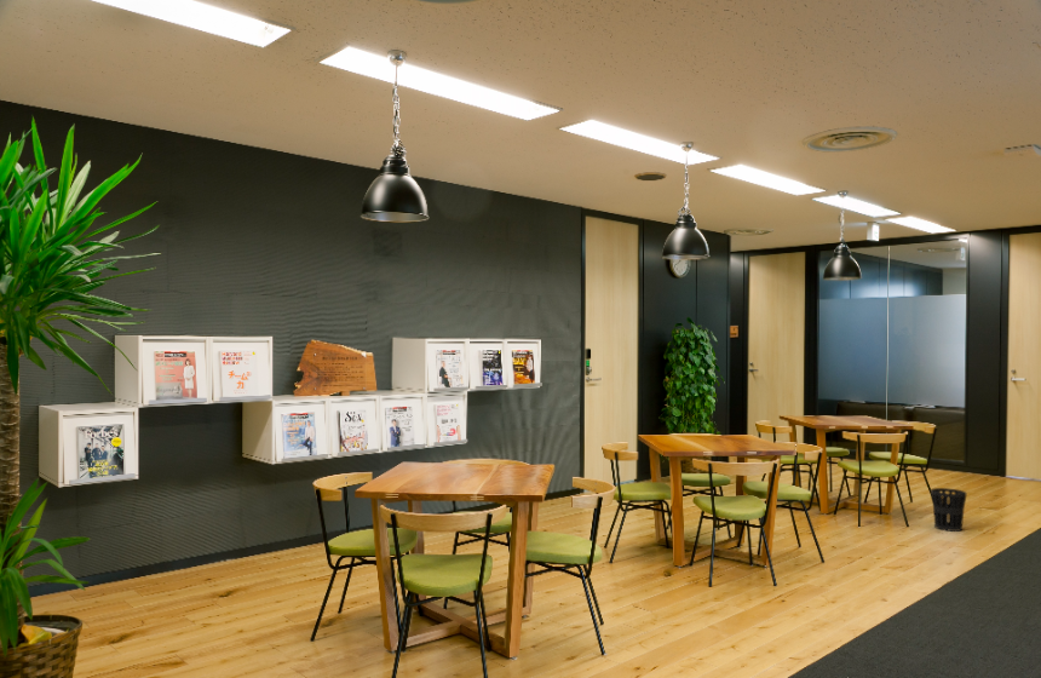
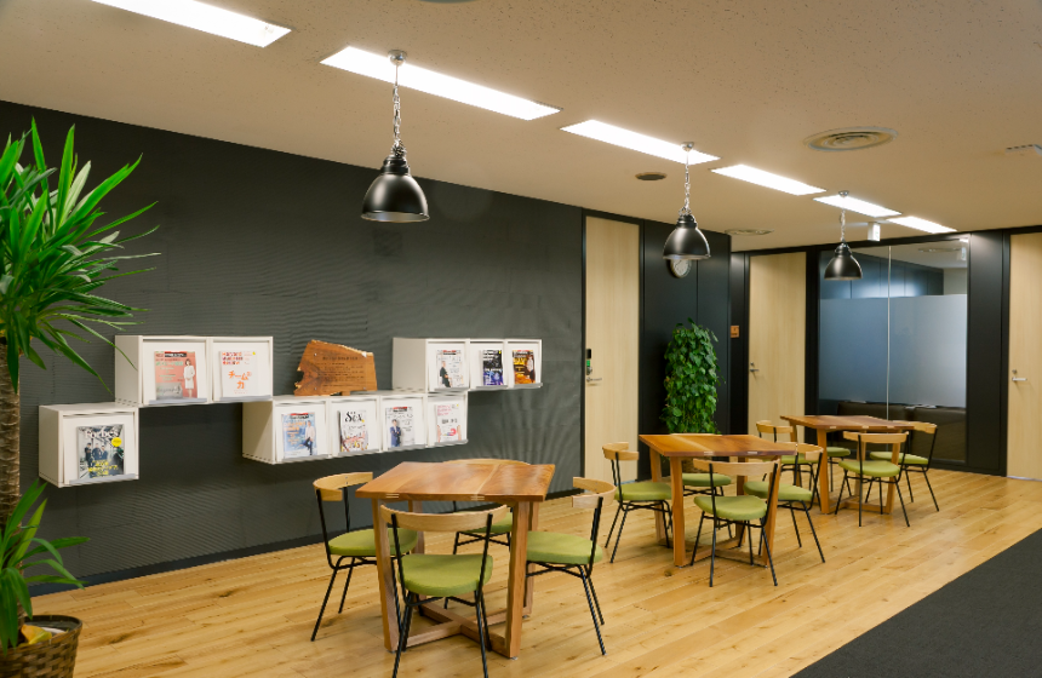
- wastebasket (948, 508)
